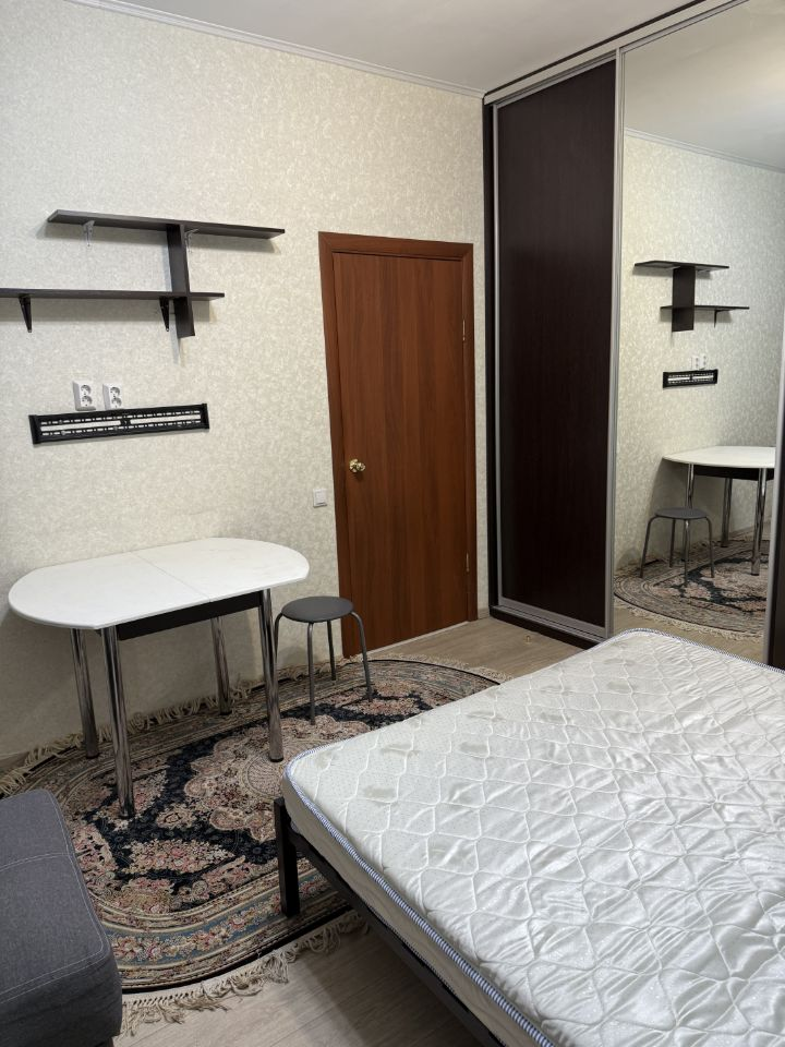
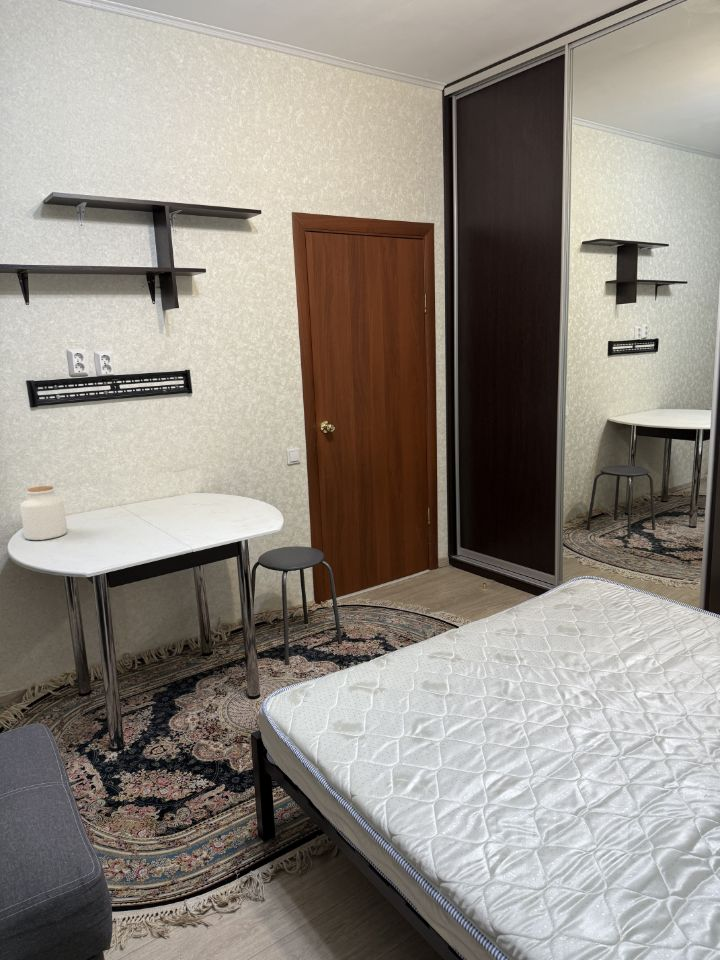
+ jar (41, 512)
